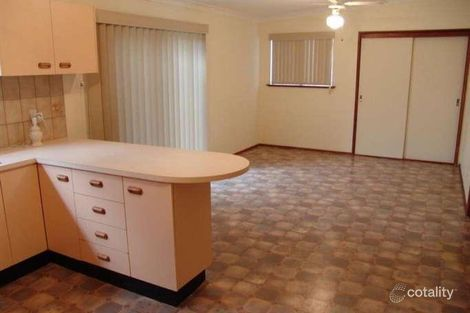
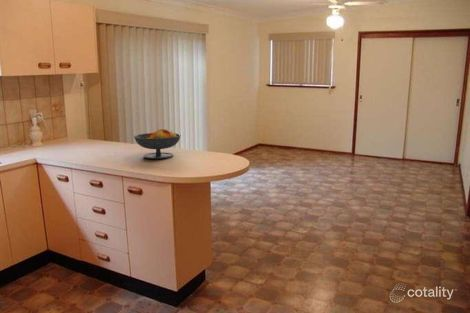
+ fruit bowl (157, 142)
